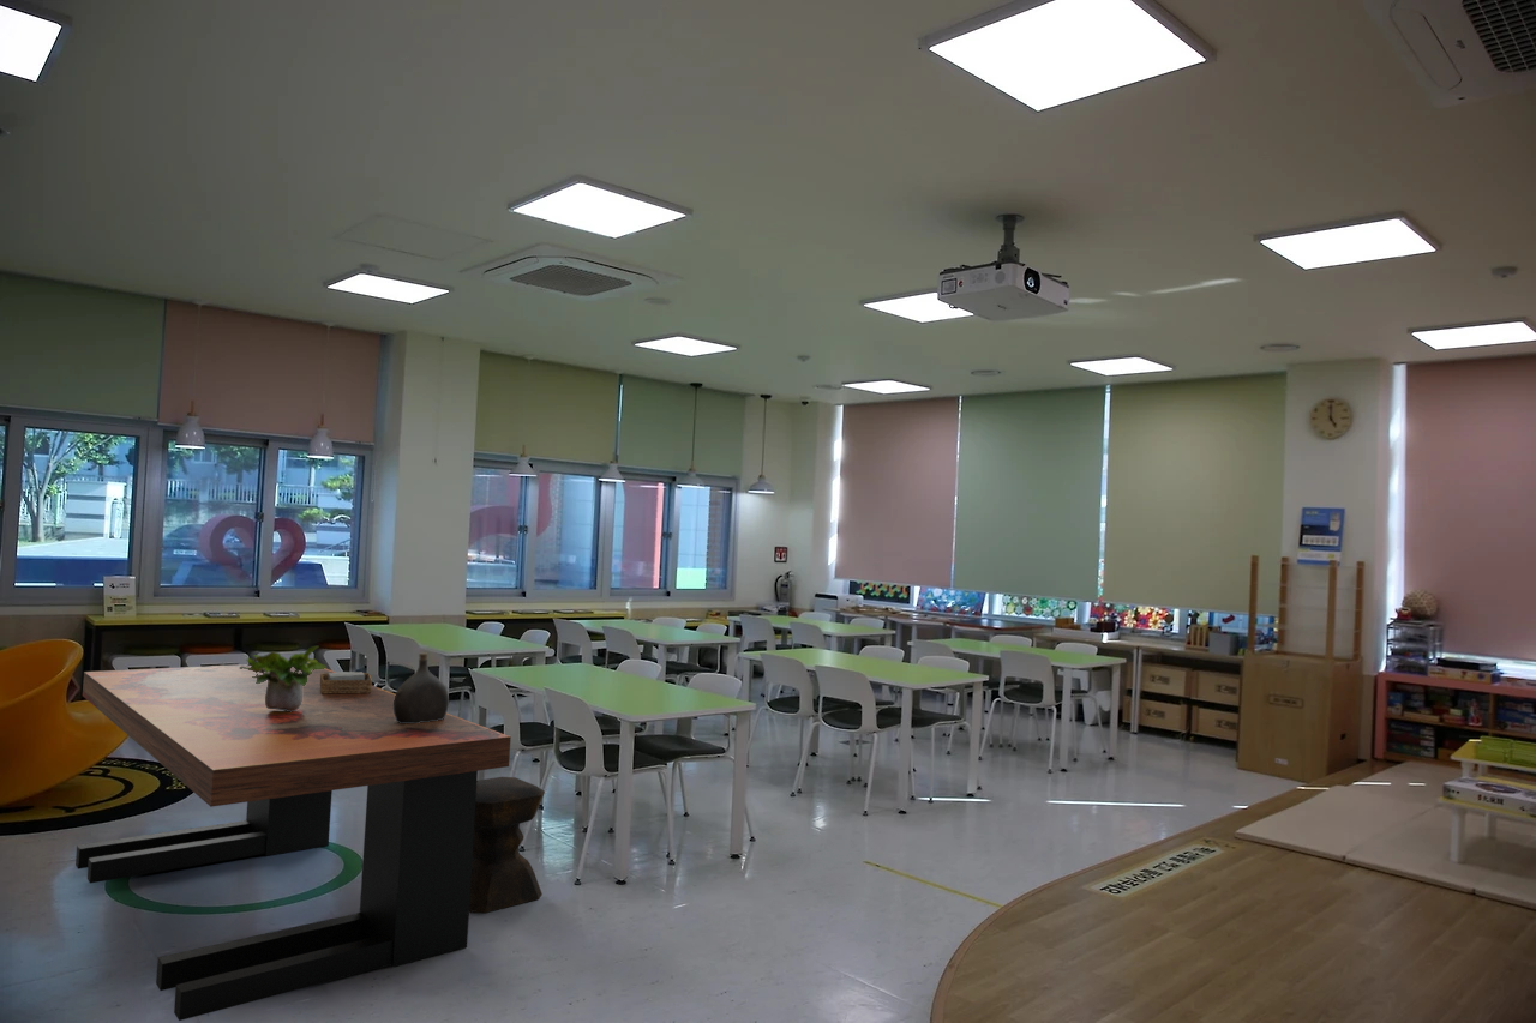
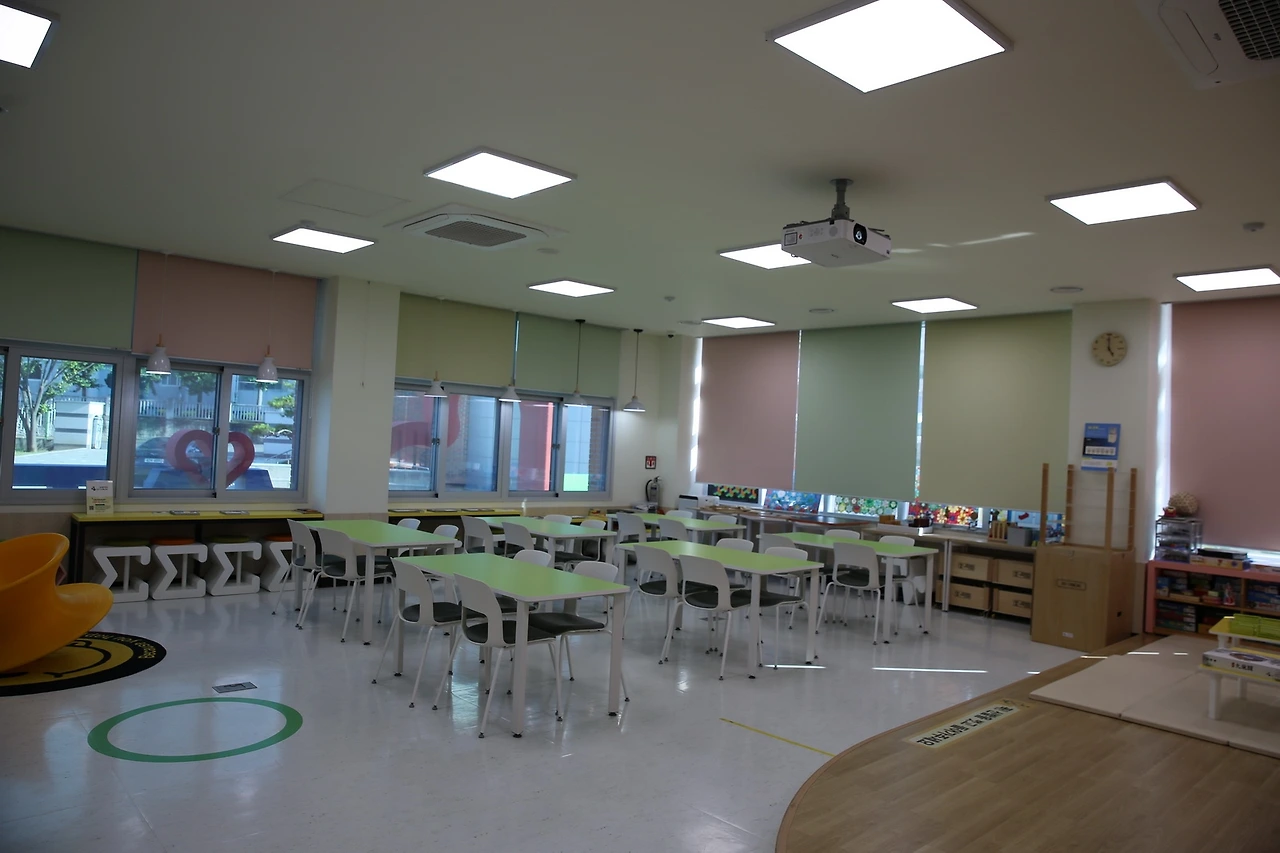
- napkin holder (346, 680)
- stool (496, 840)
- potted plant (282, 678)
- dining table (265, 801)
- water jug (422, 686)
